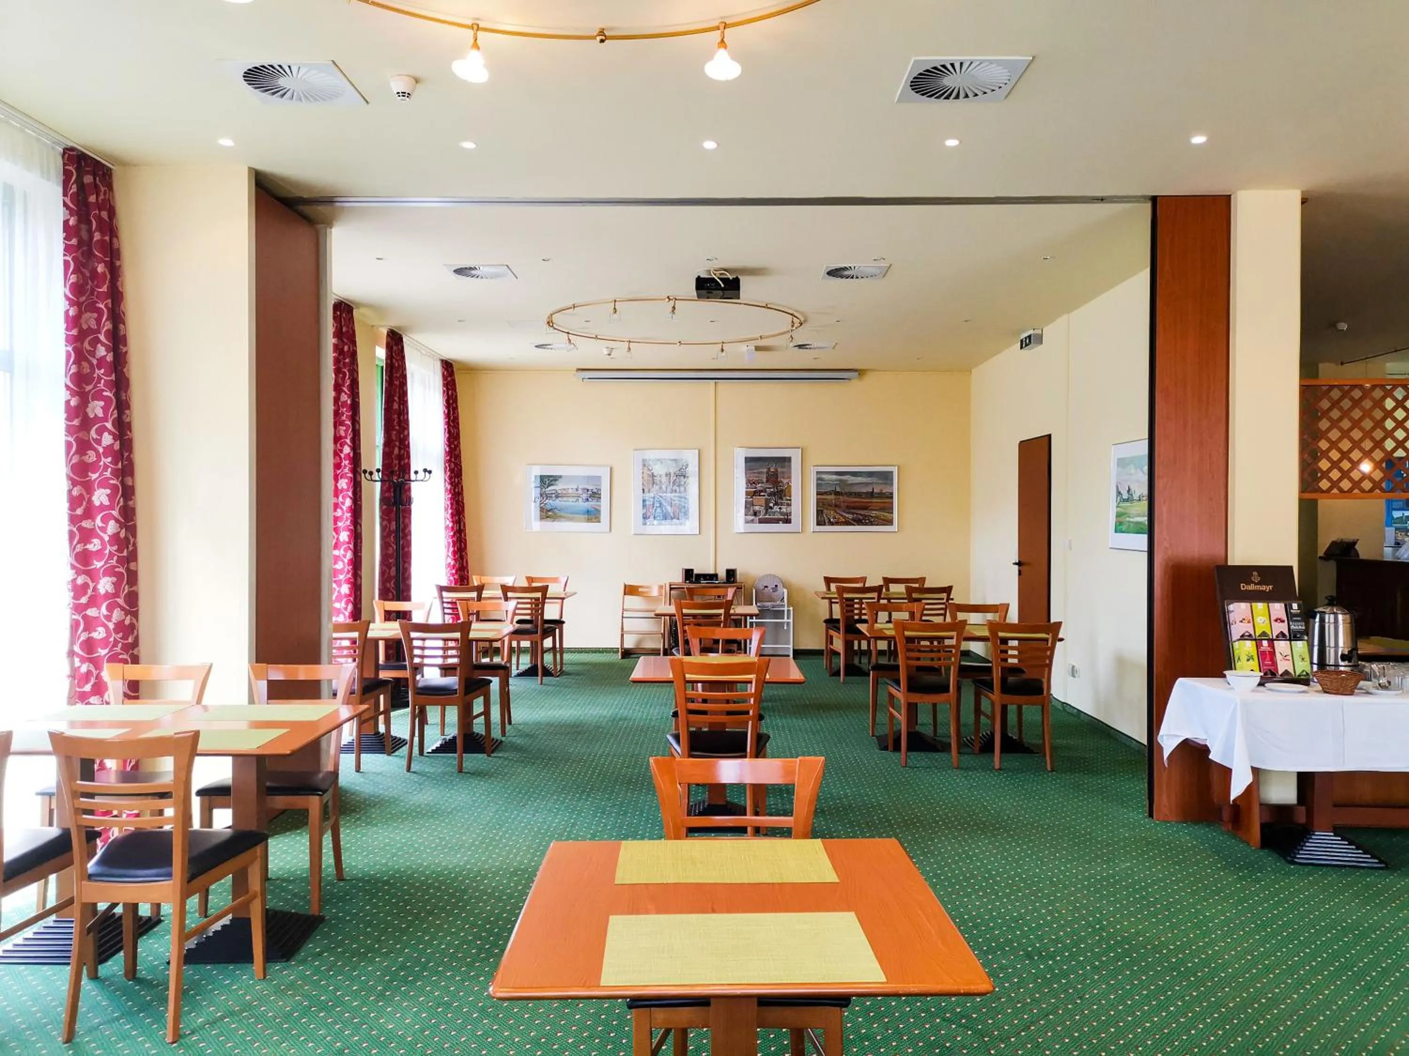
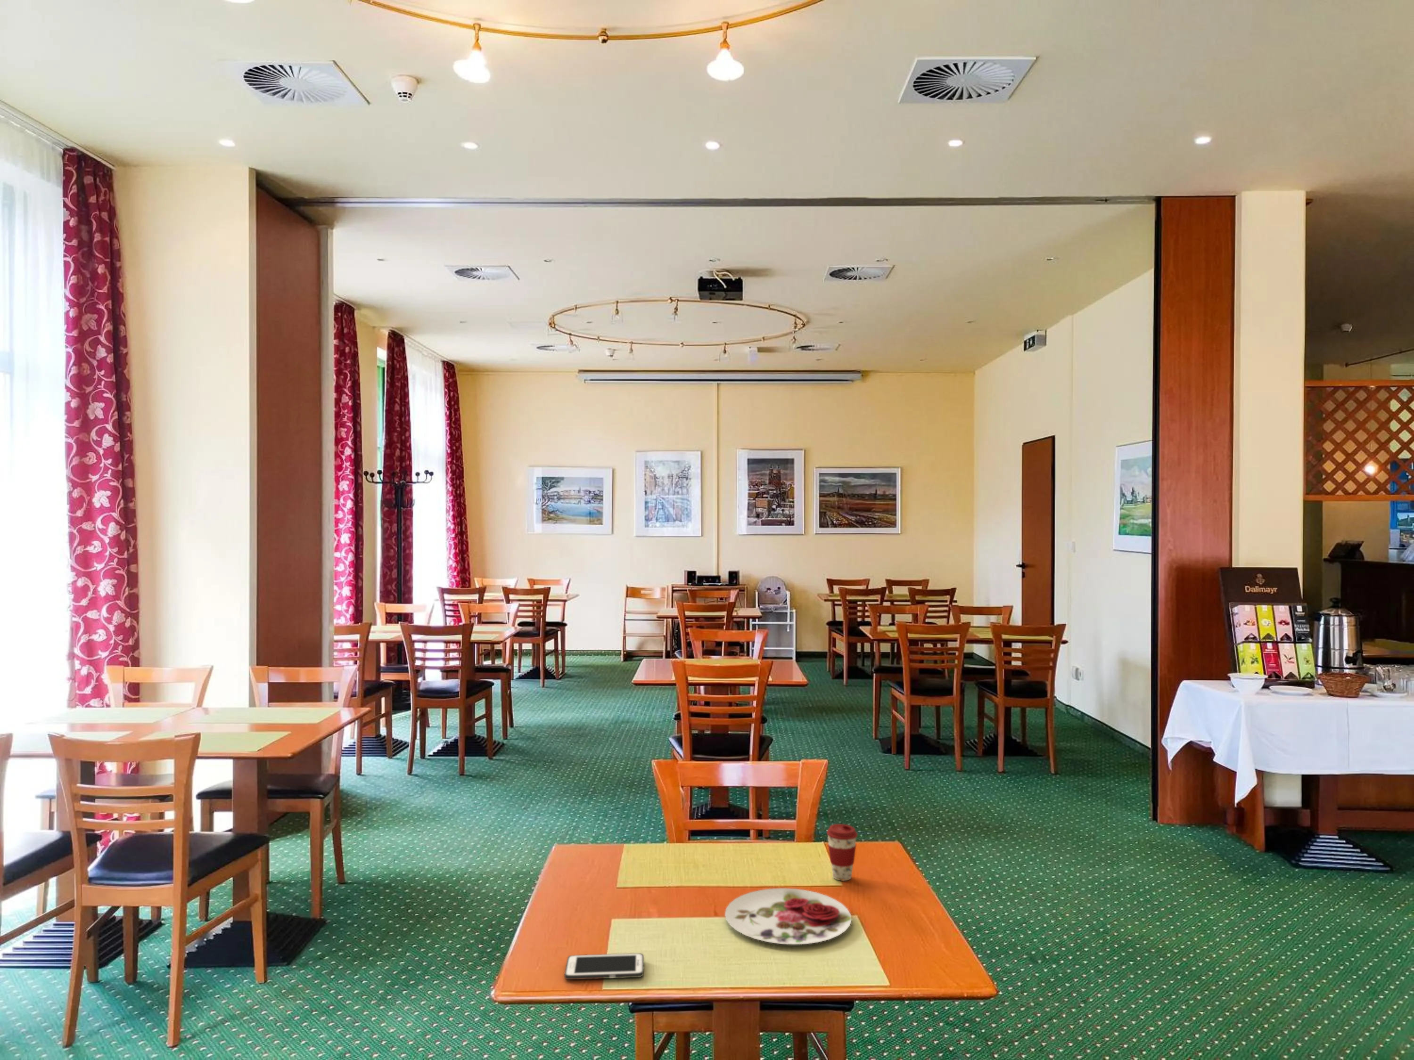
+ plate (787, 913)
+ coffee cup (842, 852)
+ cell phone (605, 966)
